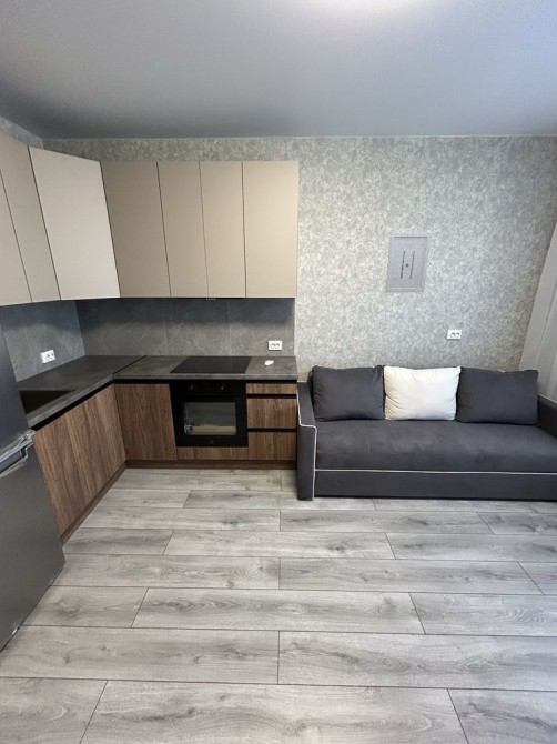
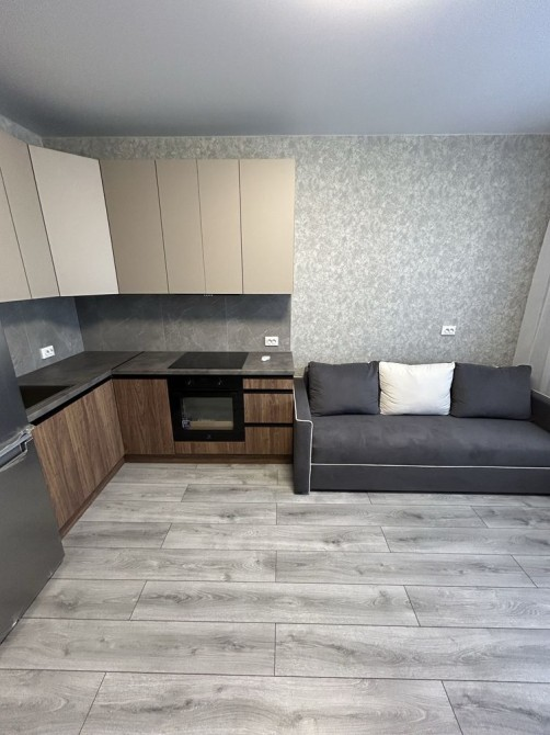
- wall art (407, 263)
